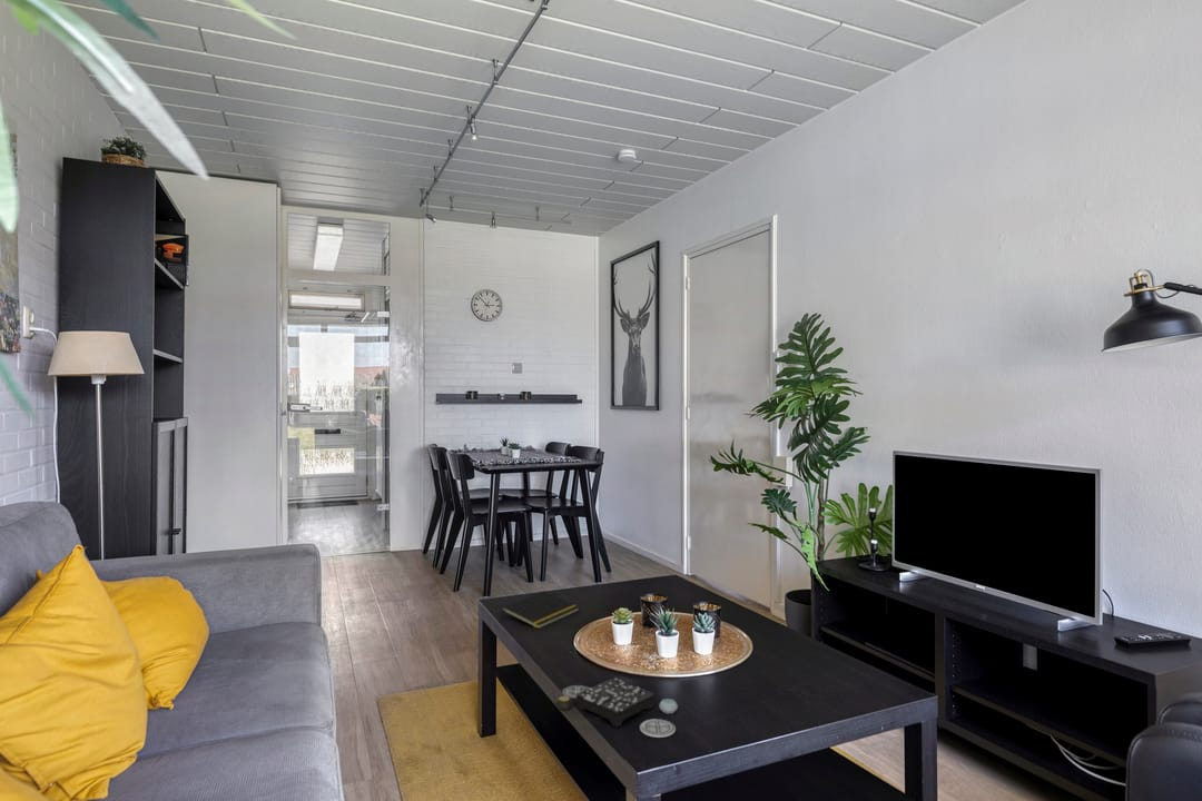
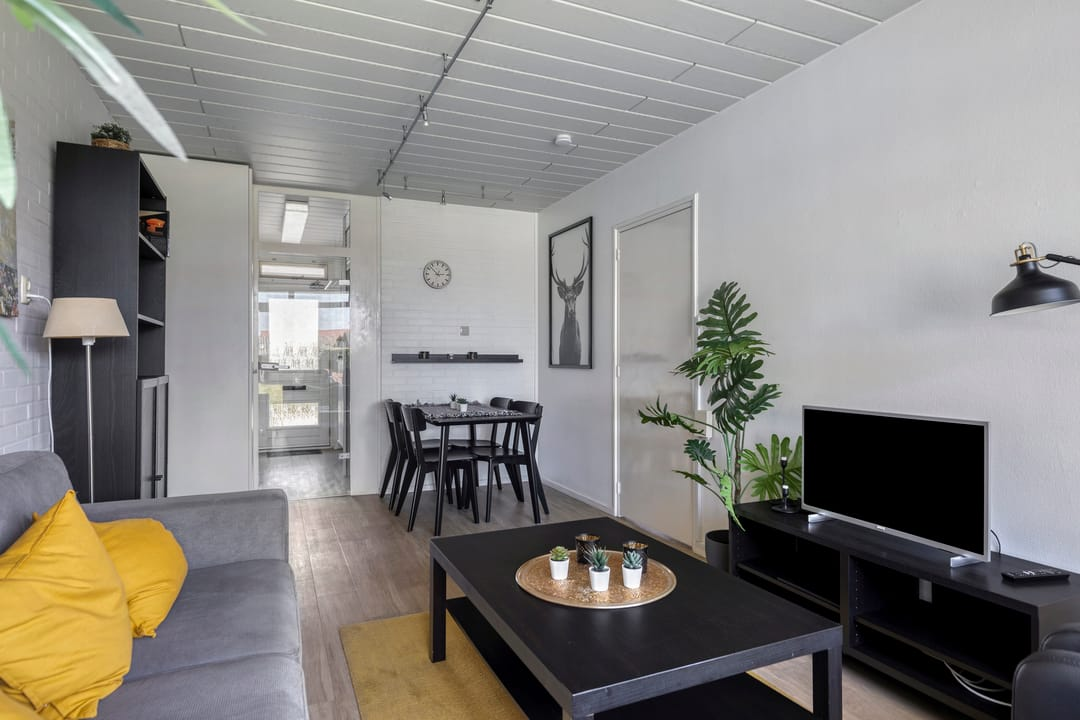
- notepad (541, 609)
- board game (615, 701)
